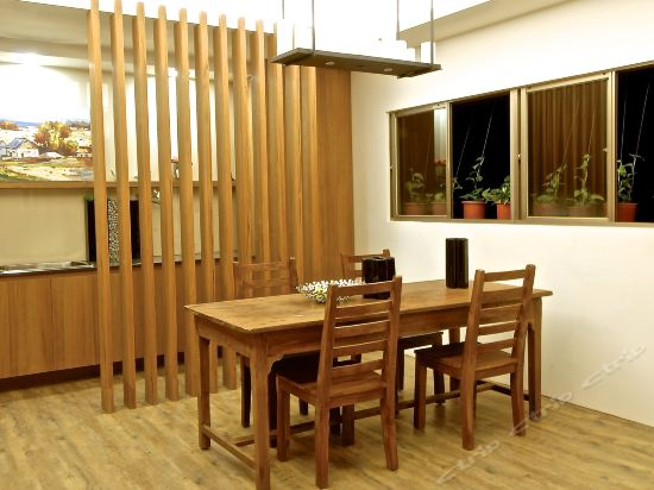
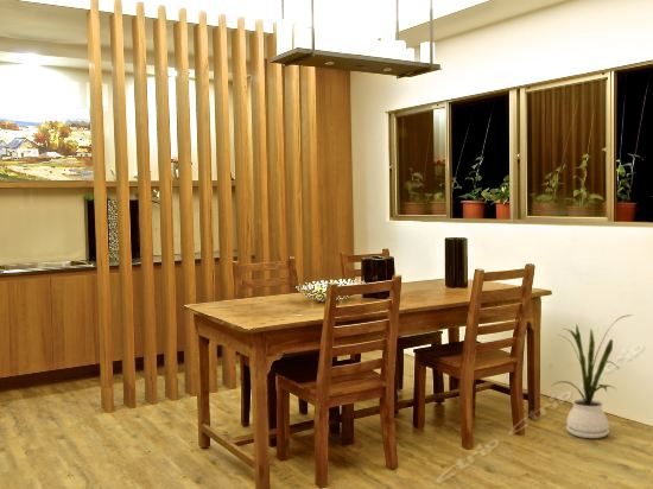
+ house plant (591, 373)
